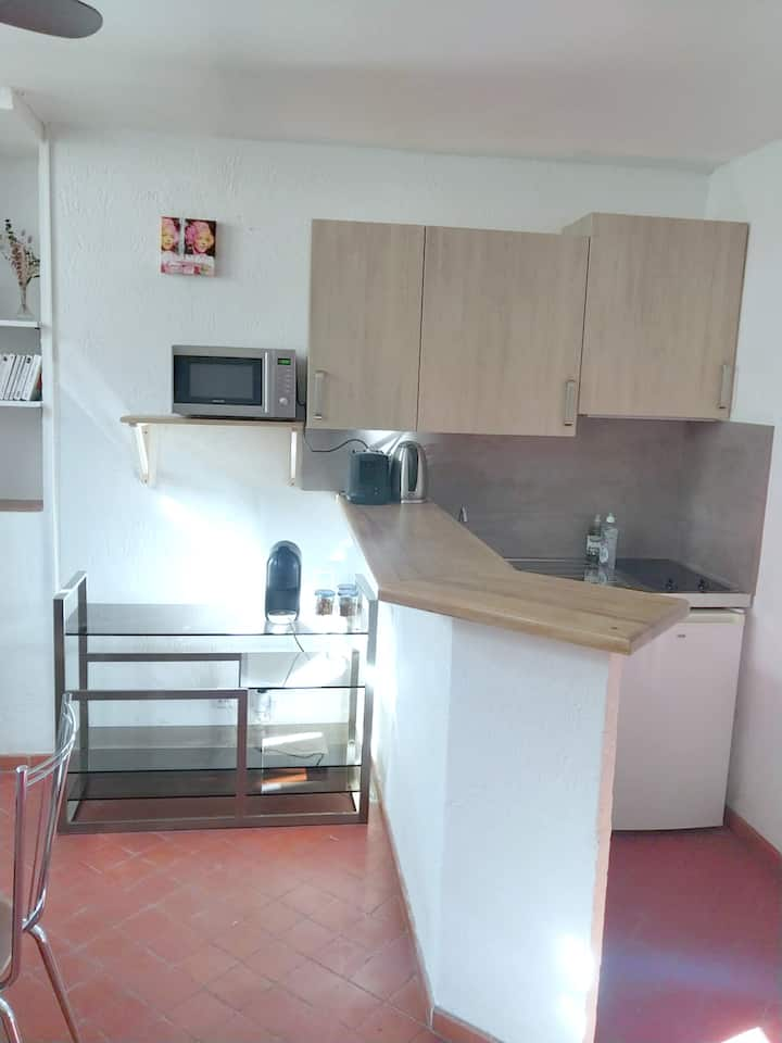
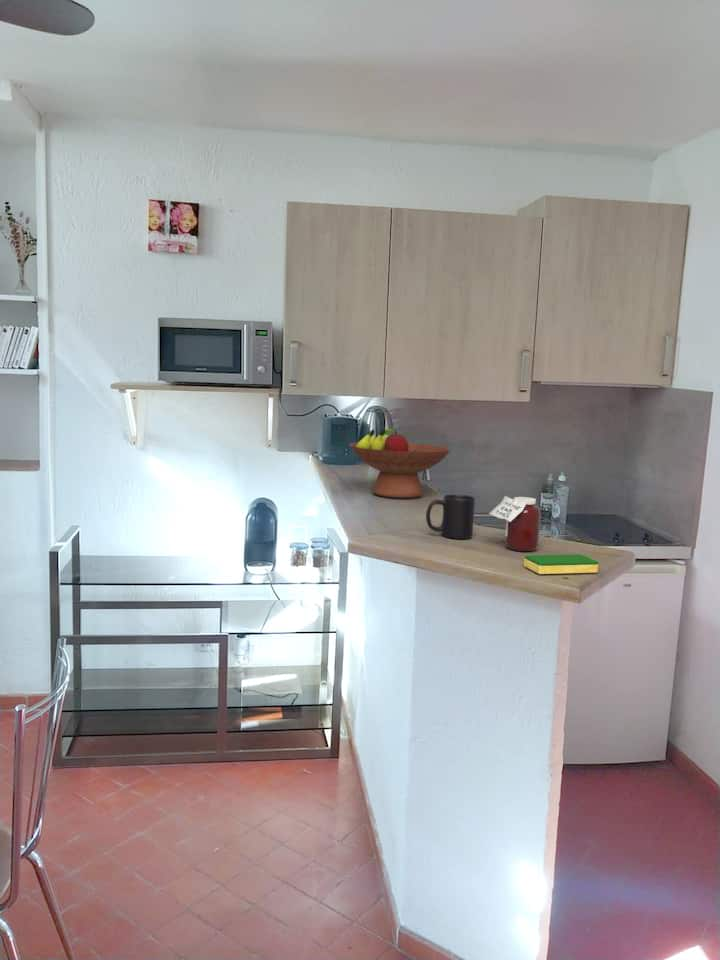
+ mug (449, 516)
+ jar (517, 523)
+ dish sponge (560, 563)
+ fruit bowl (399, 461)
